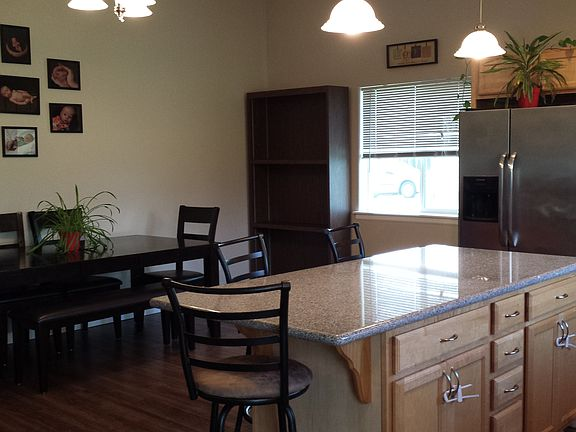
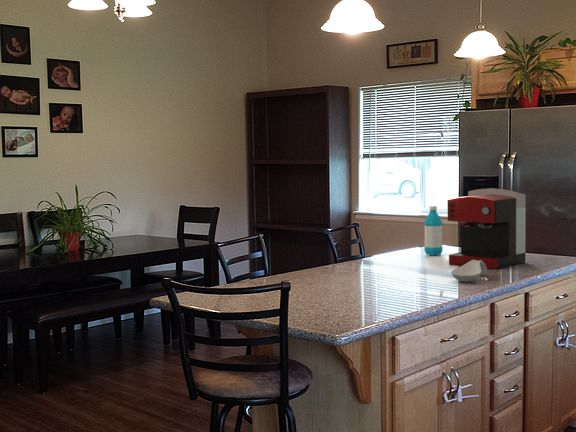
+ spoon rest (471, 270)
+ water bottle (433, 230)
+ coffee maker (482, 226)
